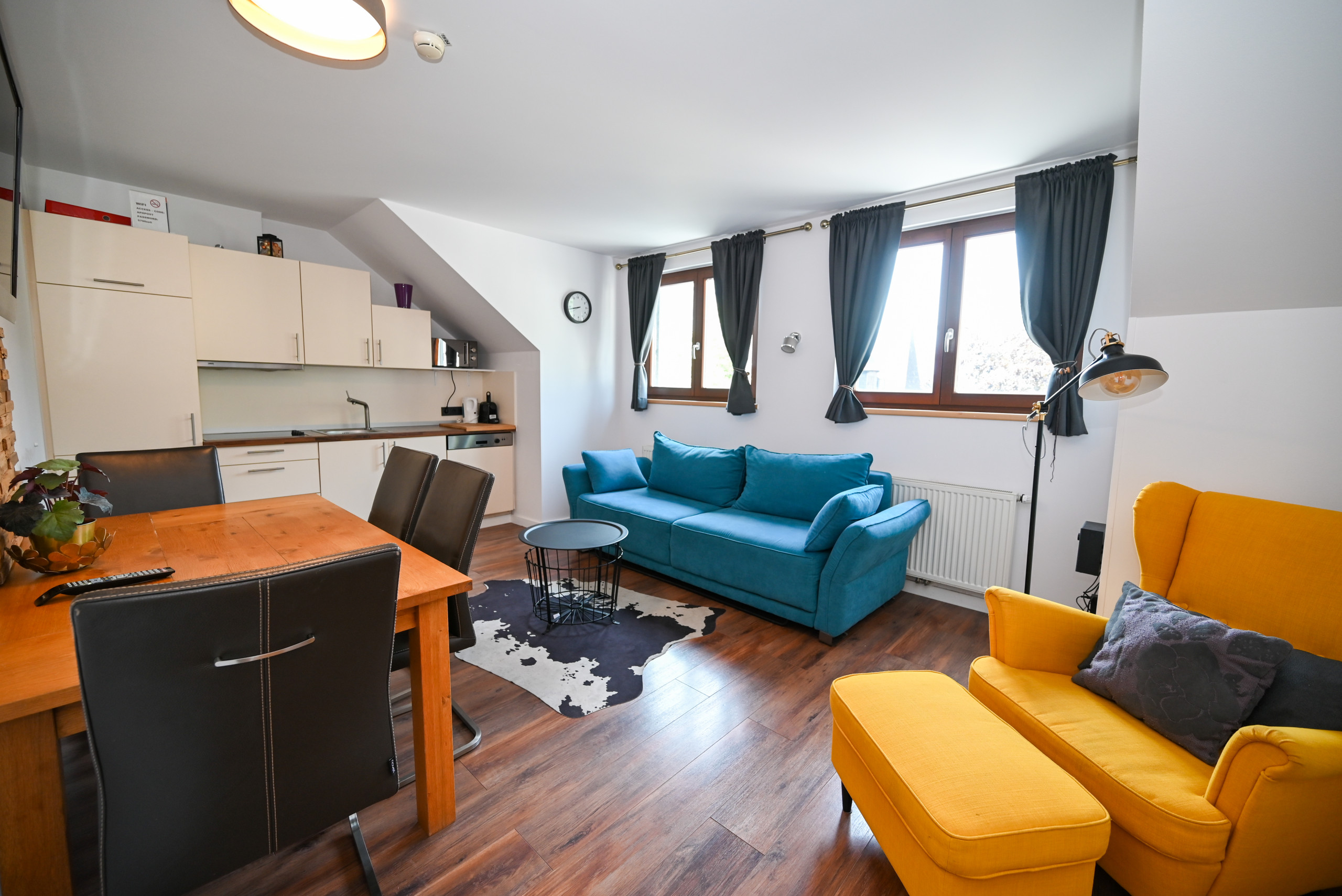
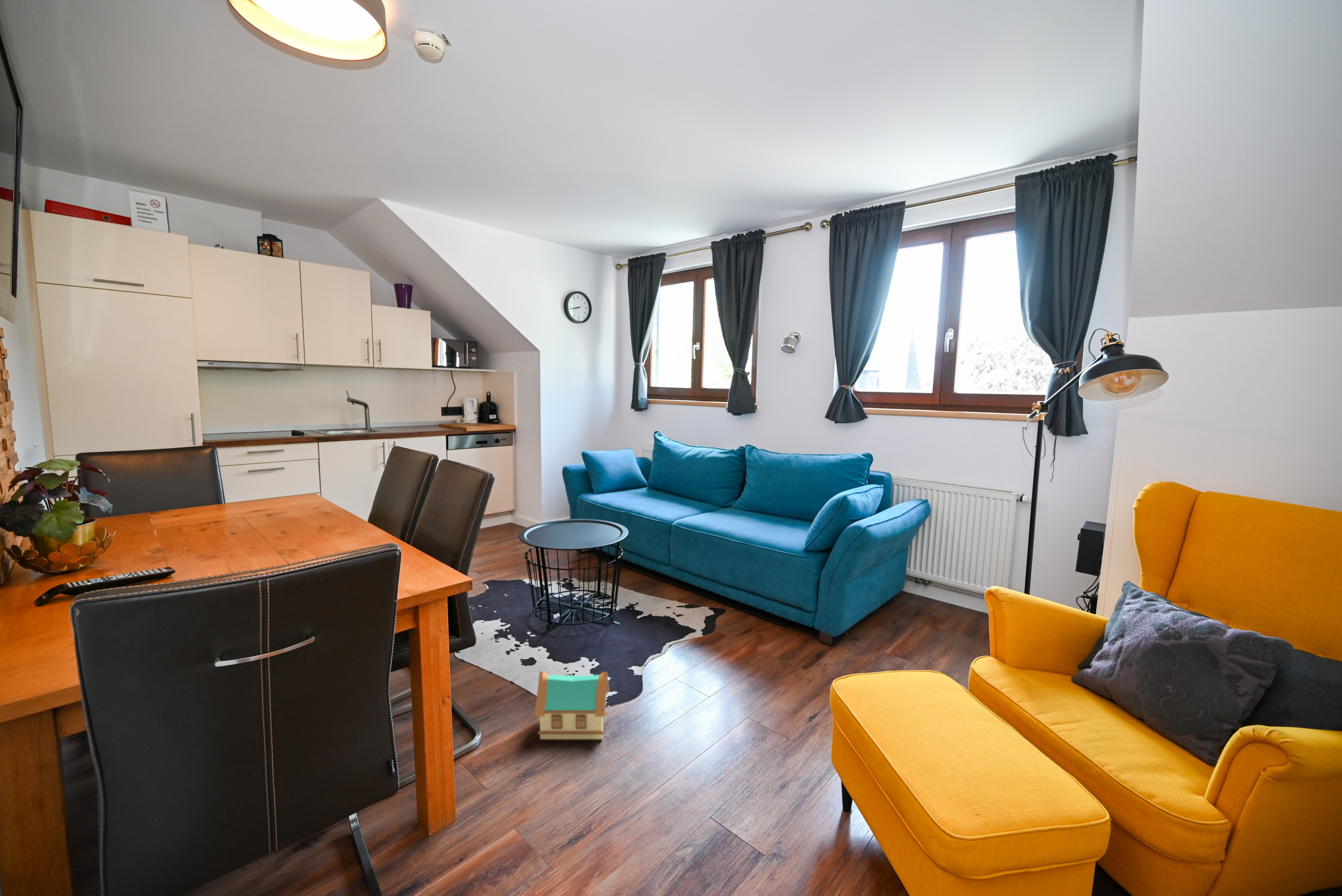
+ toy house (573, 700)
